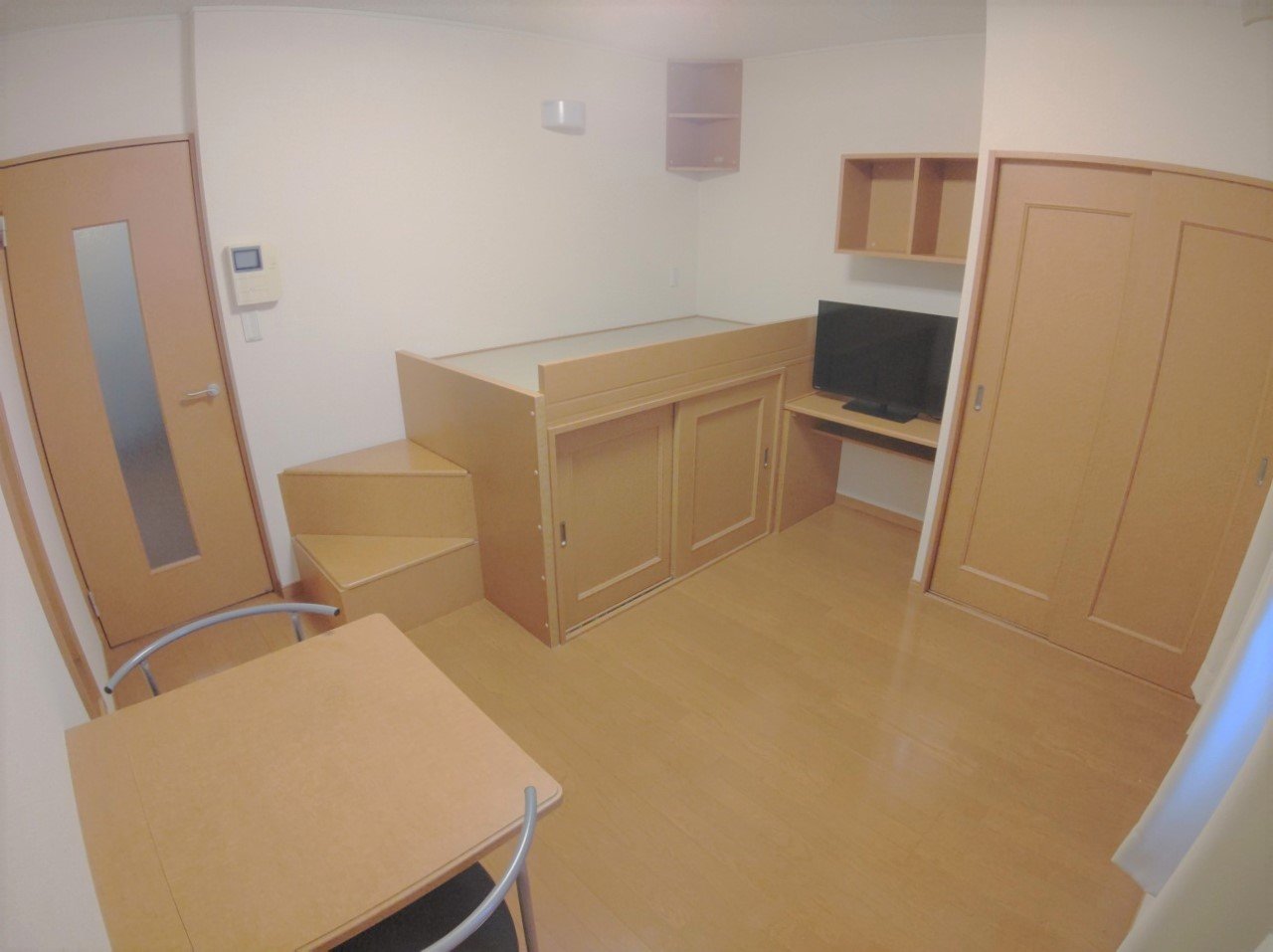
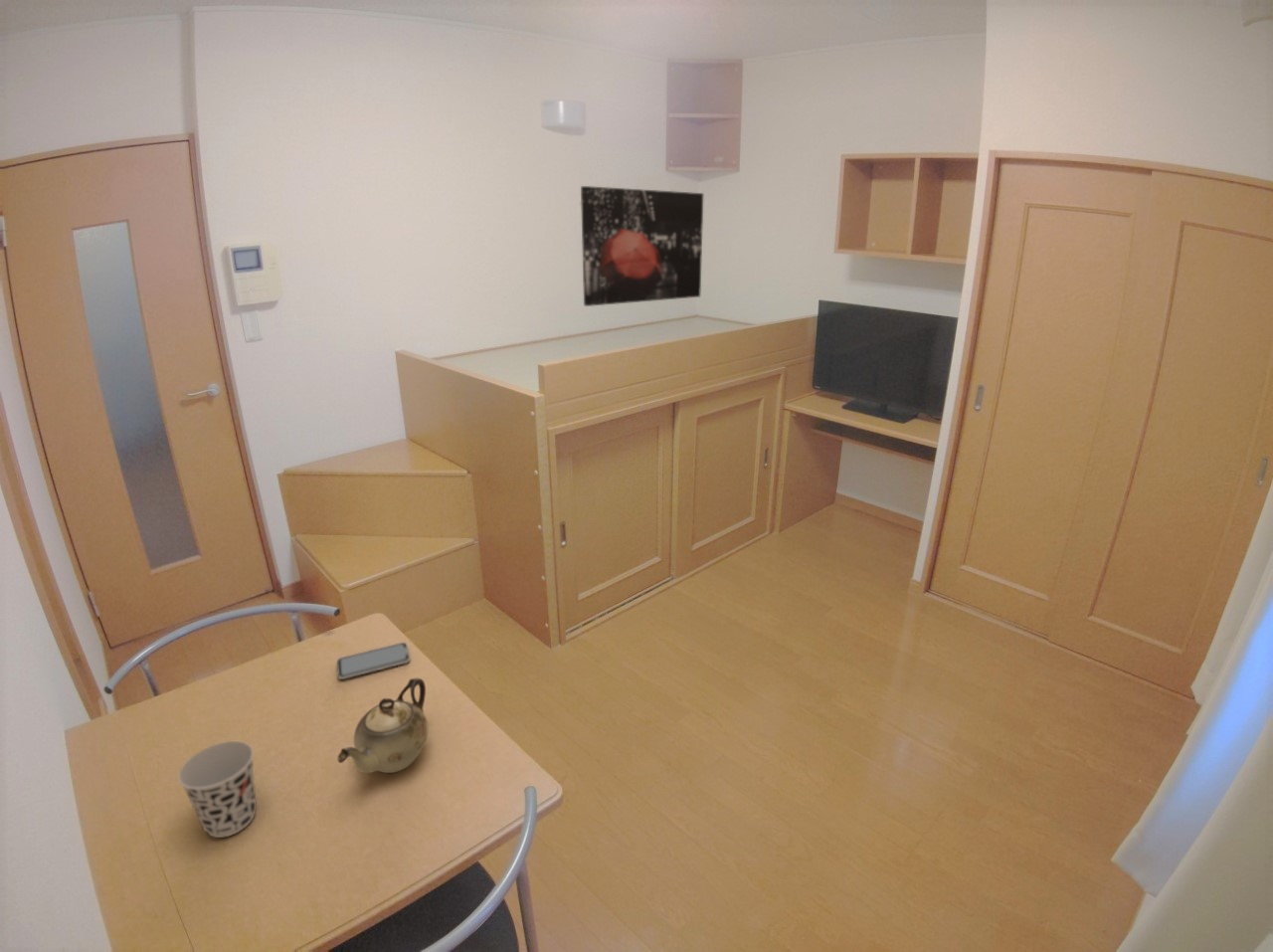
+ smartphone (373, 660)
+ teapot (386, 732)
+ wall art (645, 247)
+ cup (224, 792)
